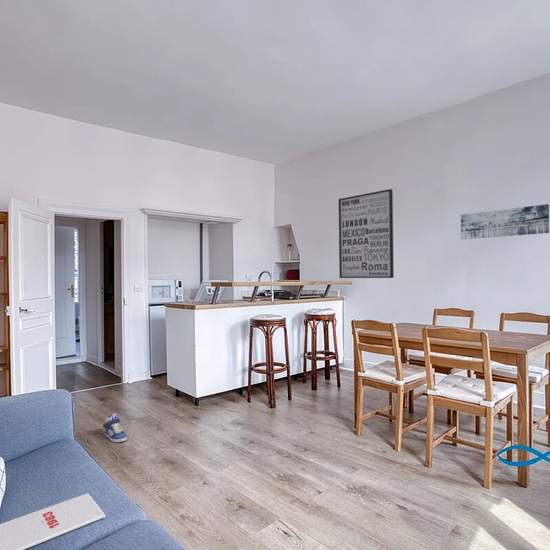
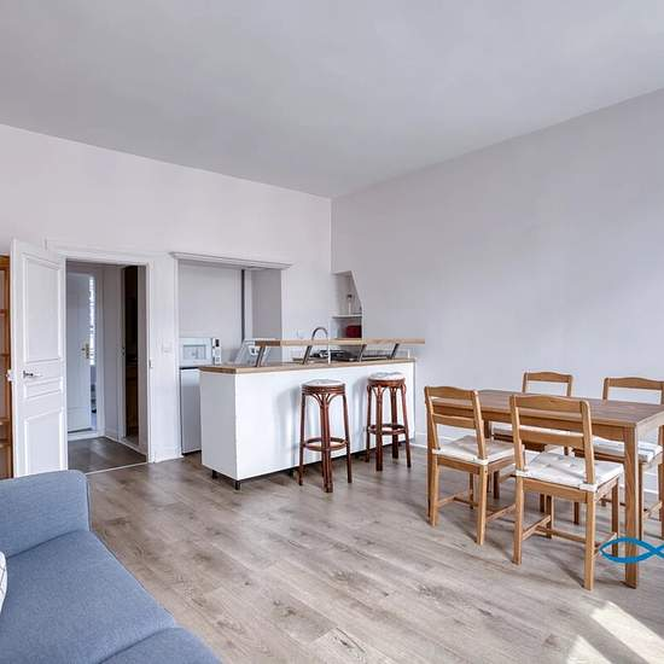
- sneaker (115, 426)
- wall art (364, 236)
- wall art (501, 223)
- magazine (50, 521)
